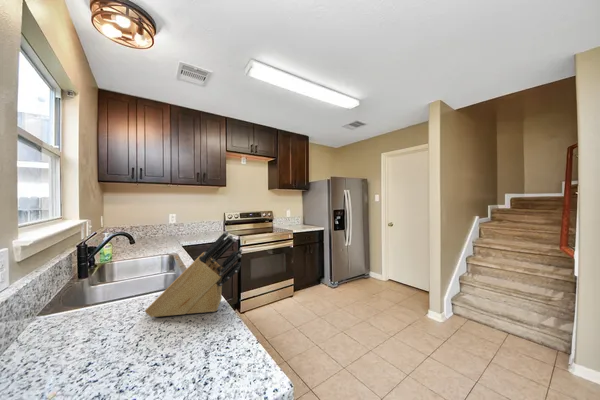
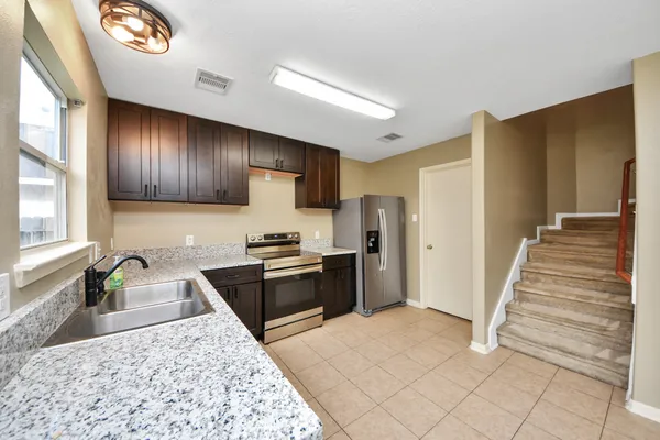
- knife block (198, 270)
